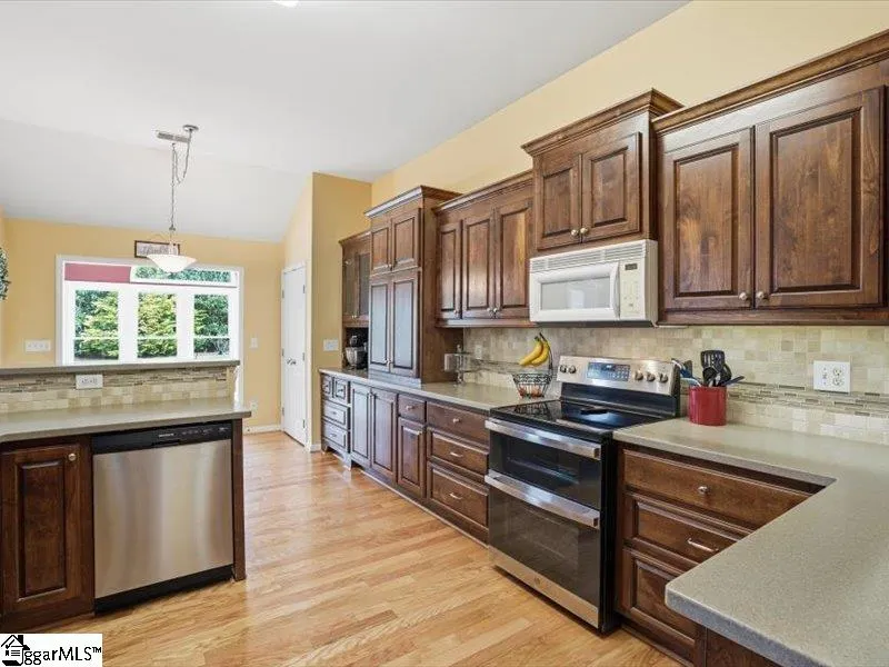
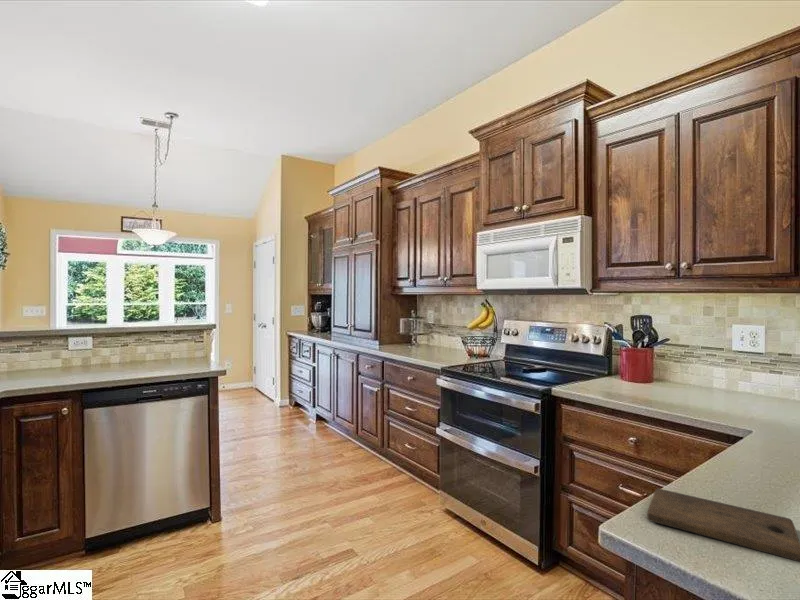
+ cutting board (718, 519)
